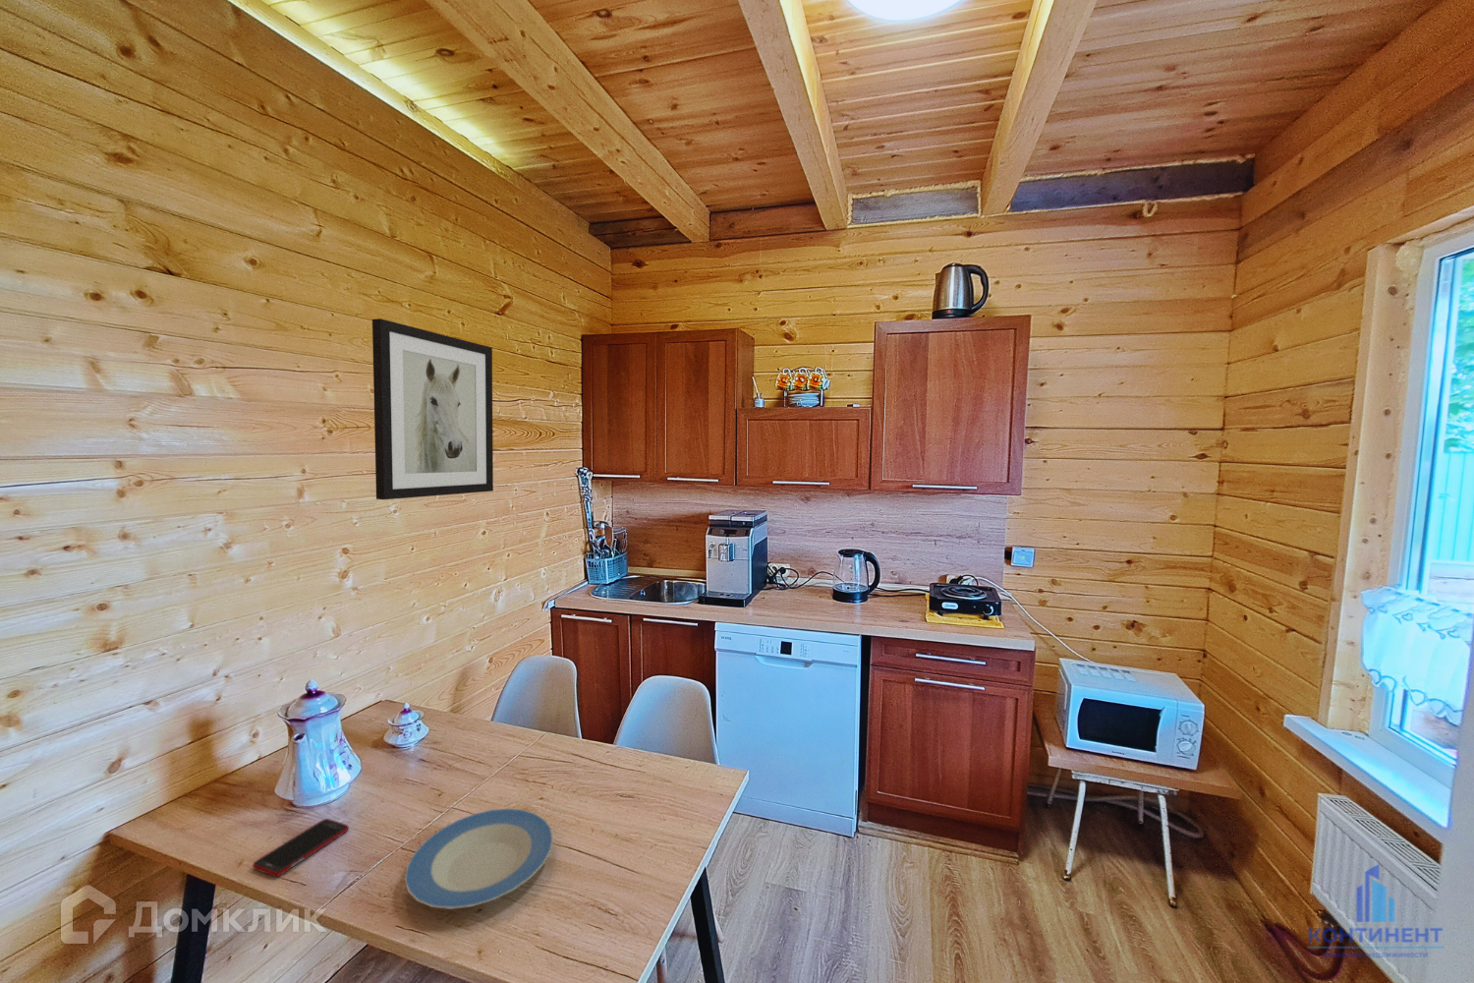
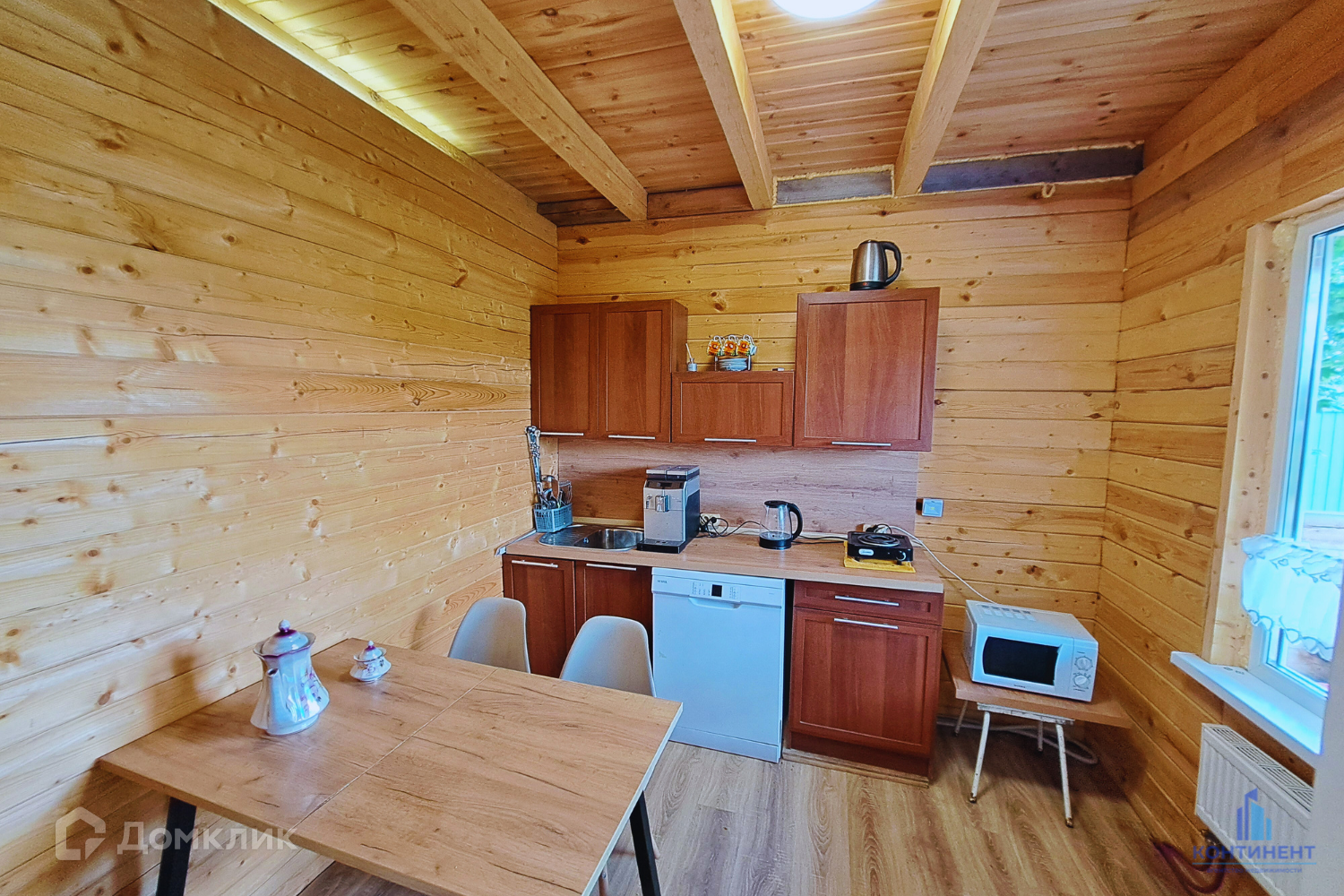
- cell phone (303, 846)
- plate (483, 859)
- wall art (440, 415)
